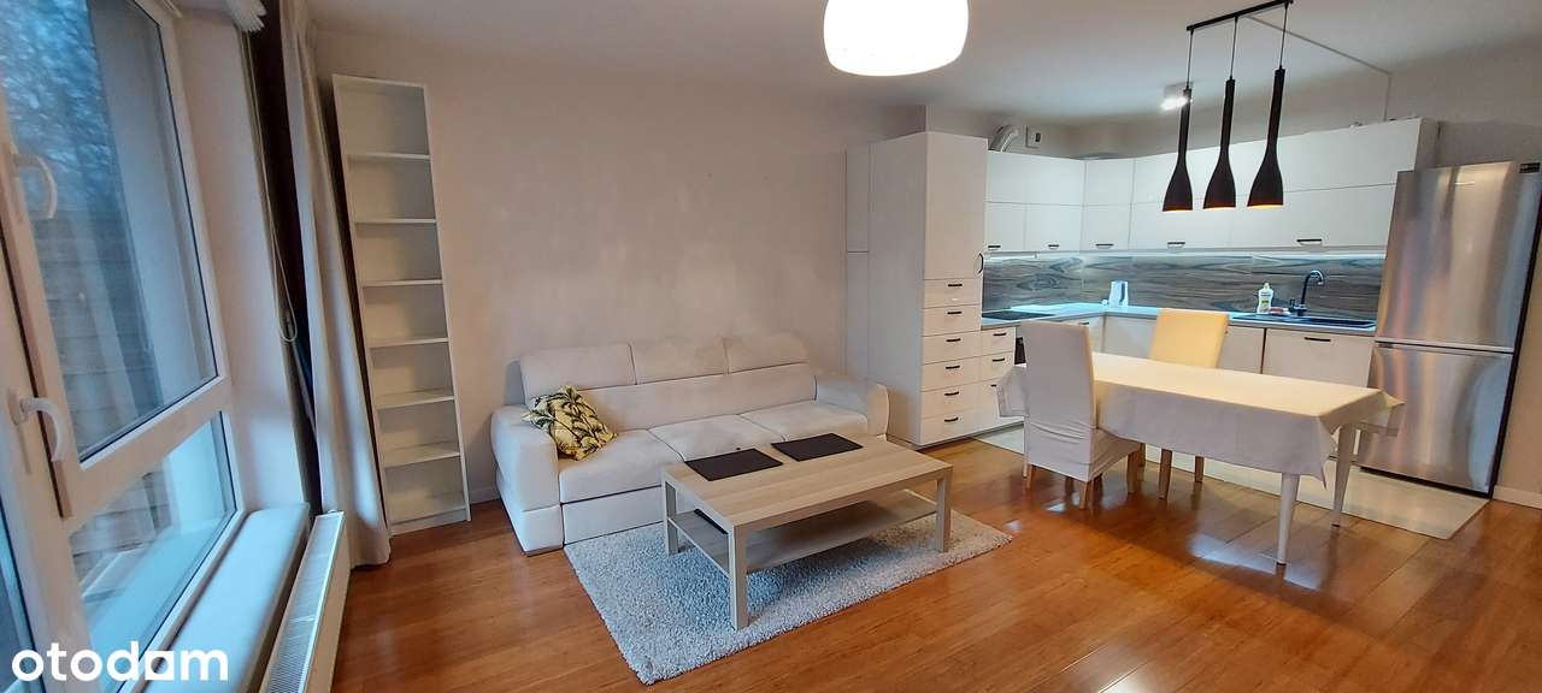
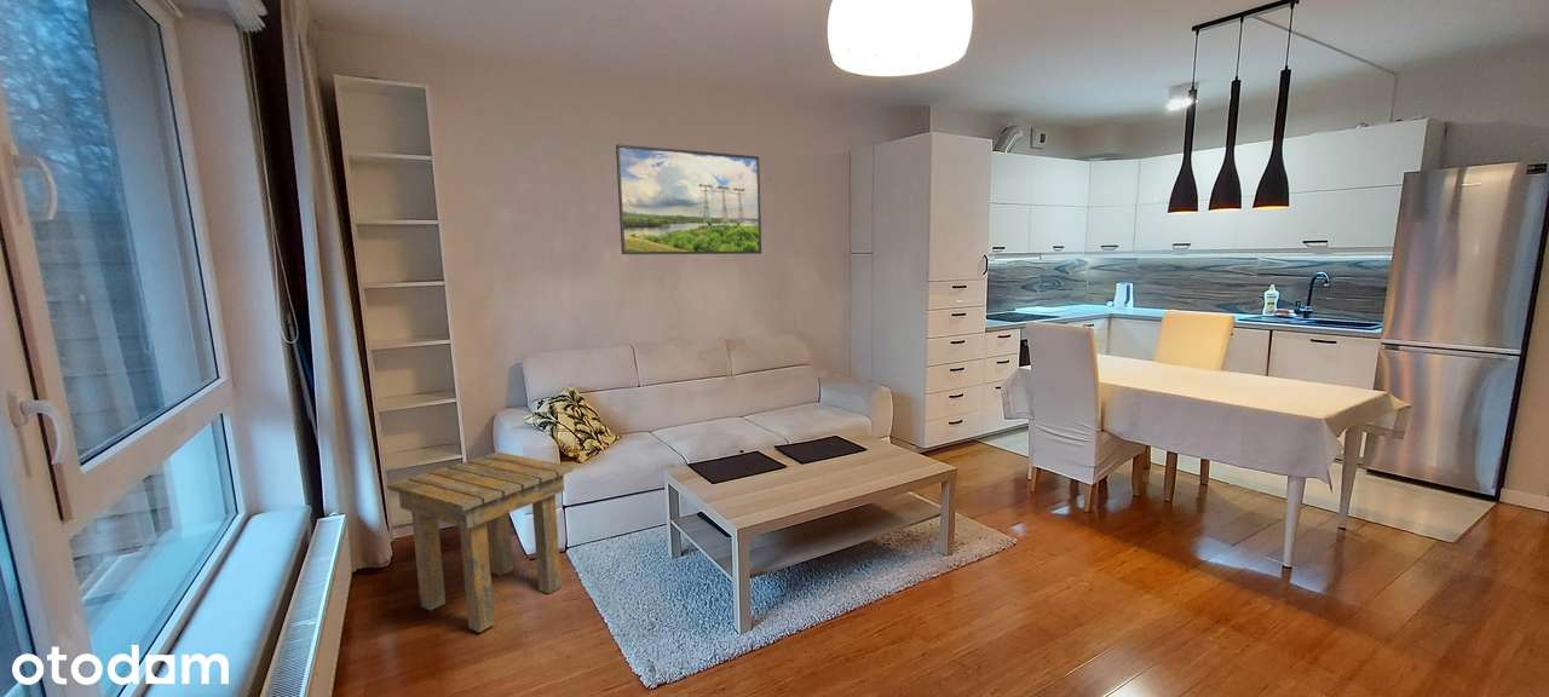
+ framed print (693, 202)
+ side table (486, 536)
